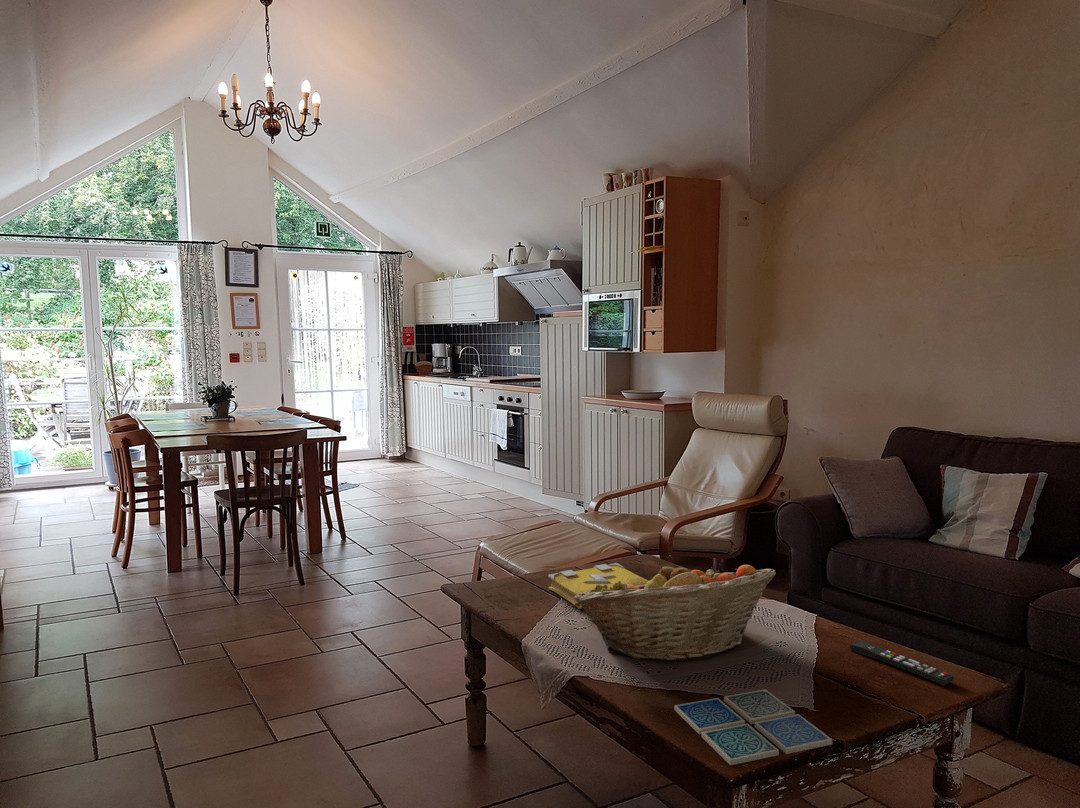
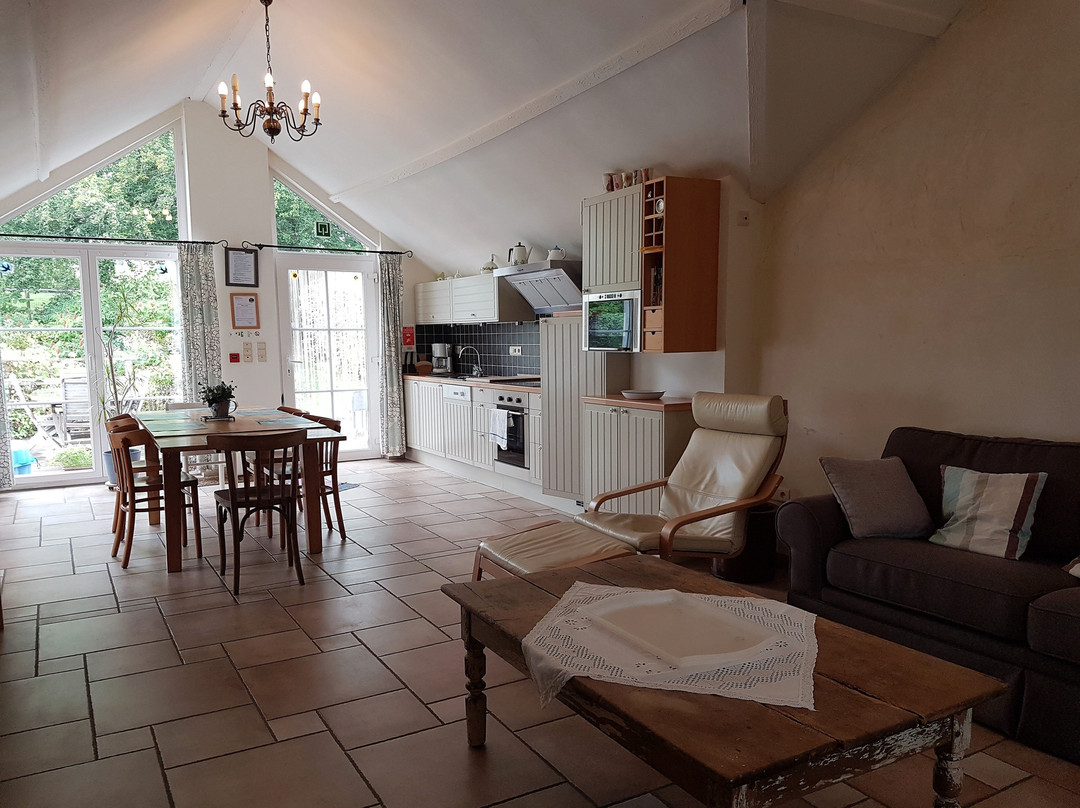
- spell book (602, 583)
- drink coaster (750, 723)
- fruit basket (674, 600)
- remote control (899, 661)
